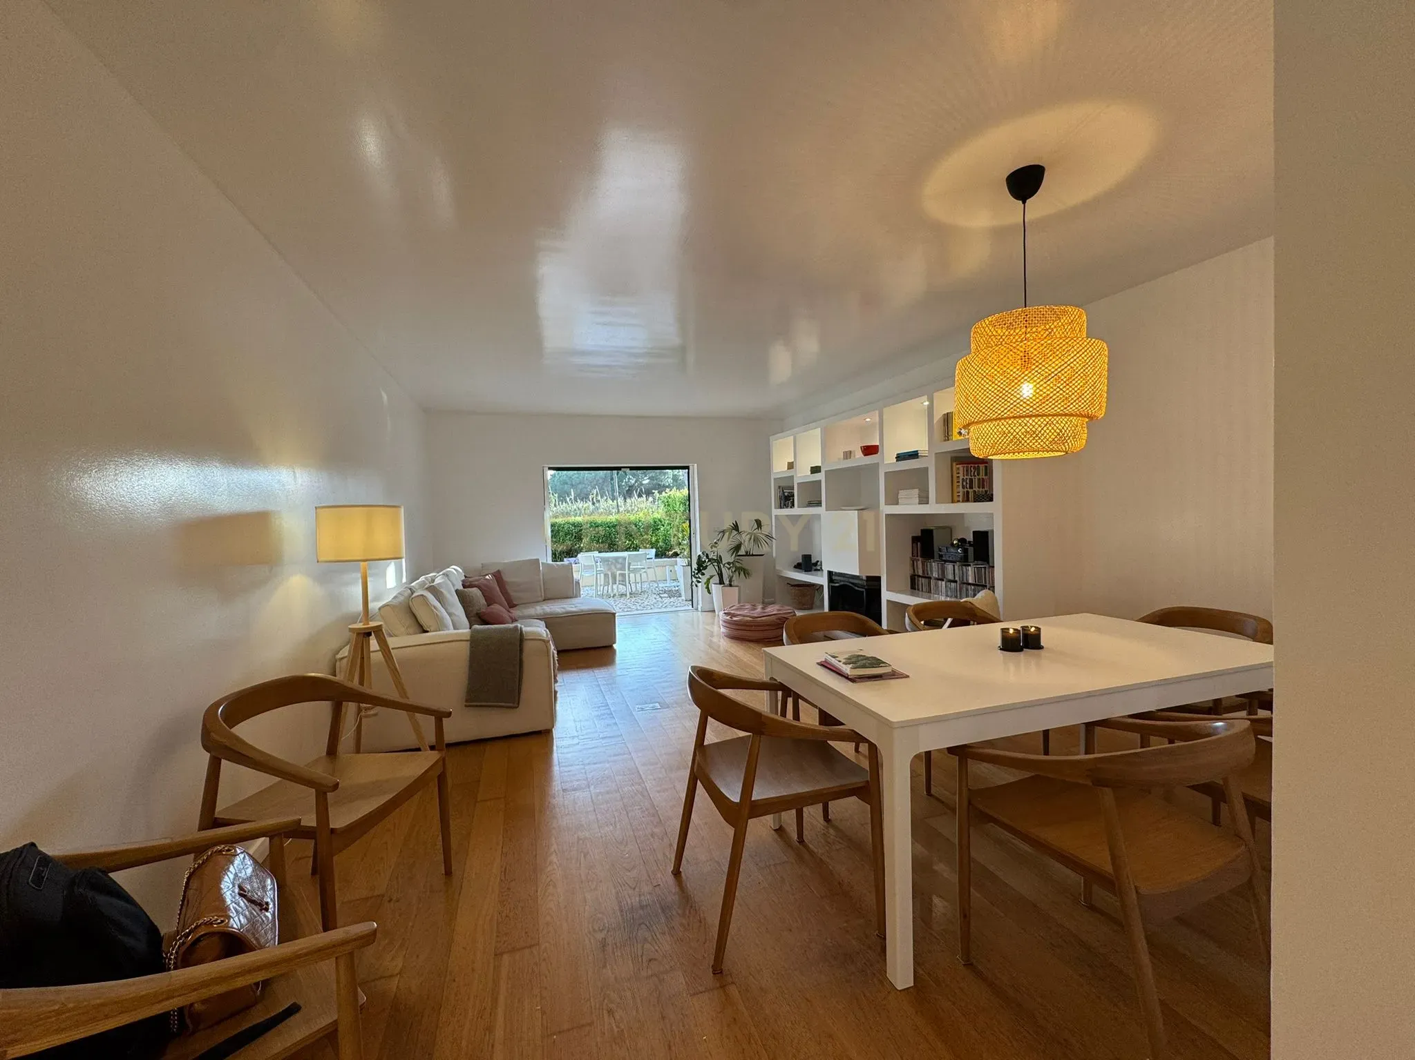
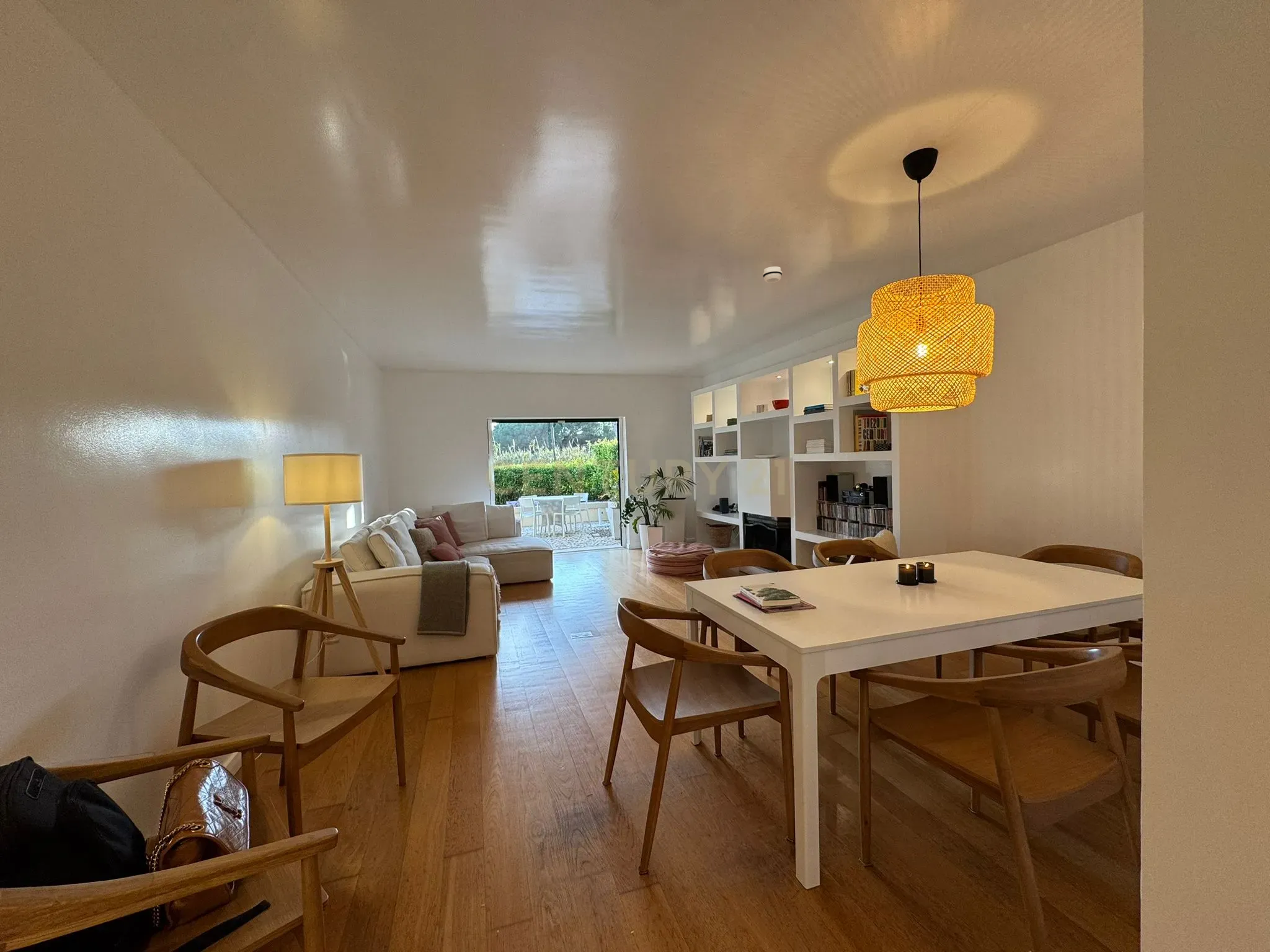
+ smoke detector (772, 275)
